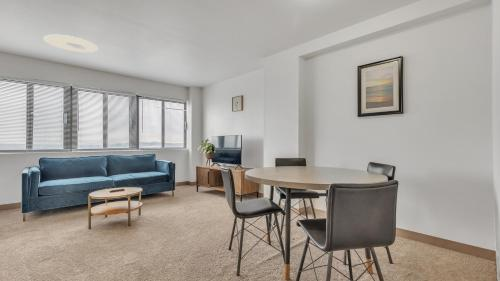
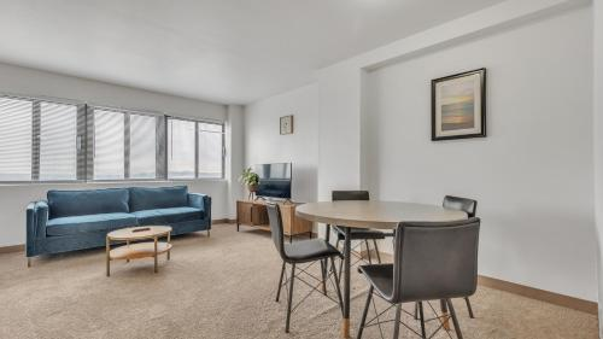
- ceiling light (72, 42)
